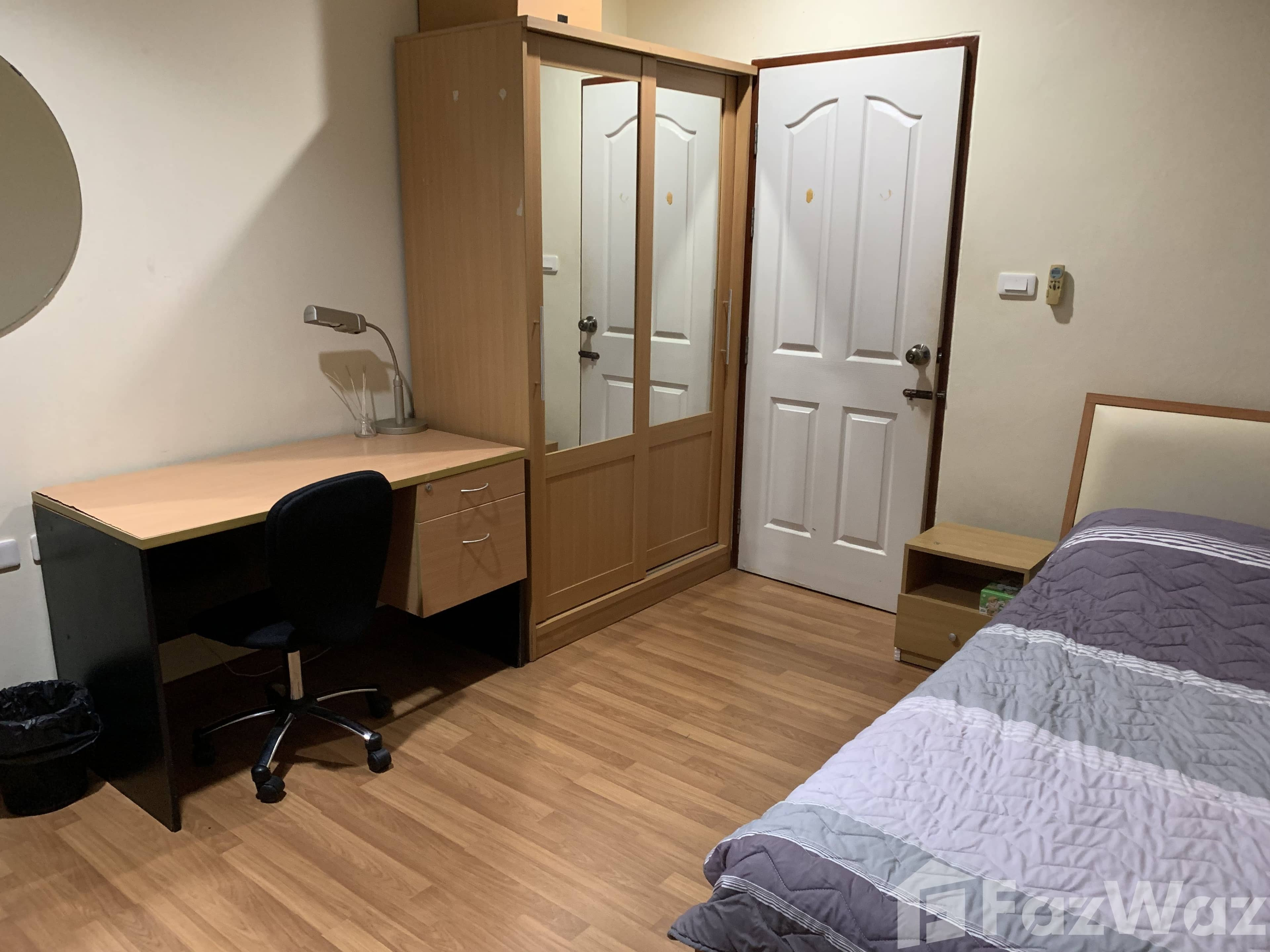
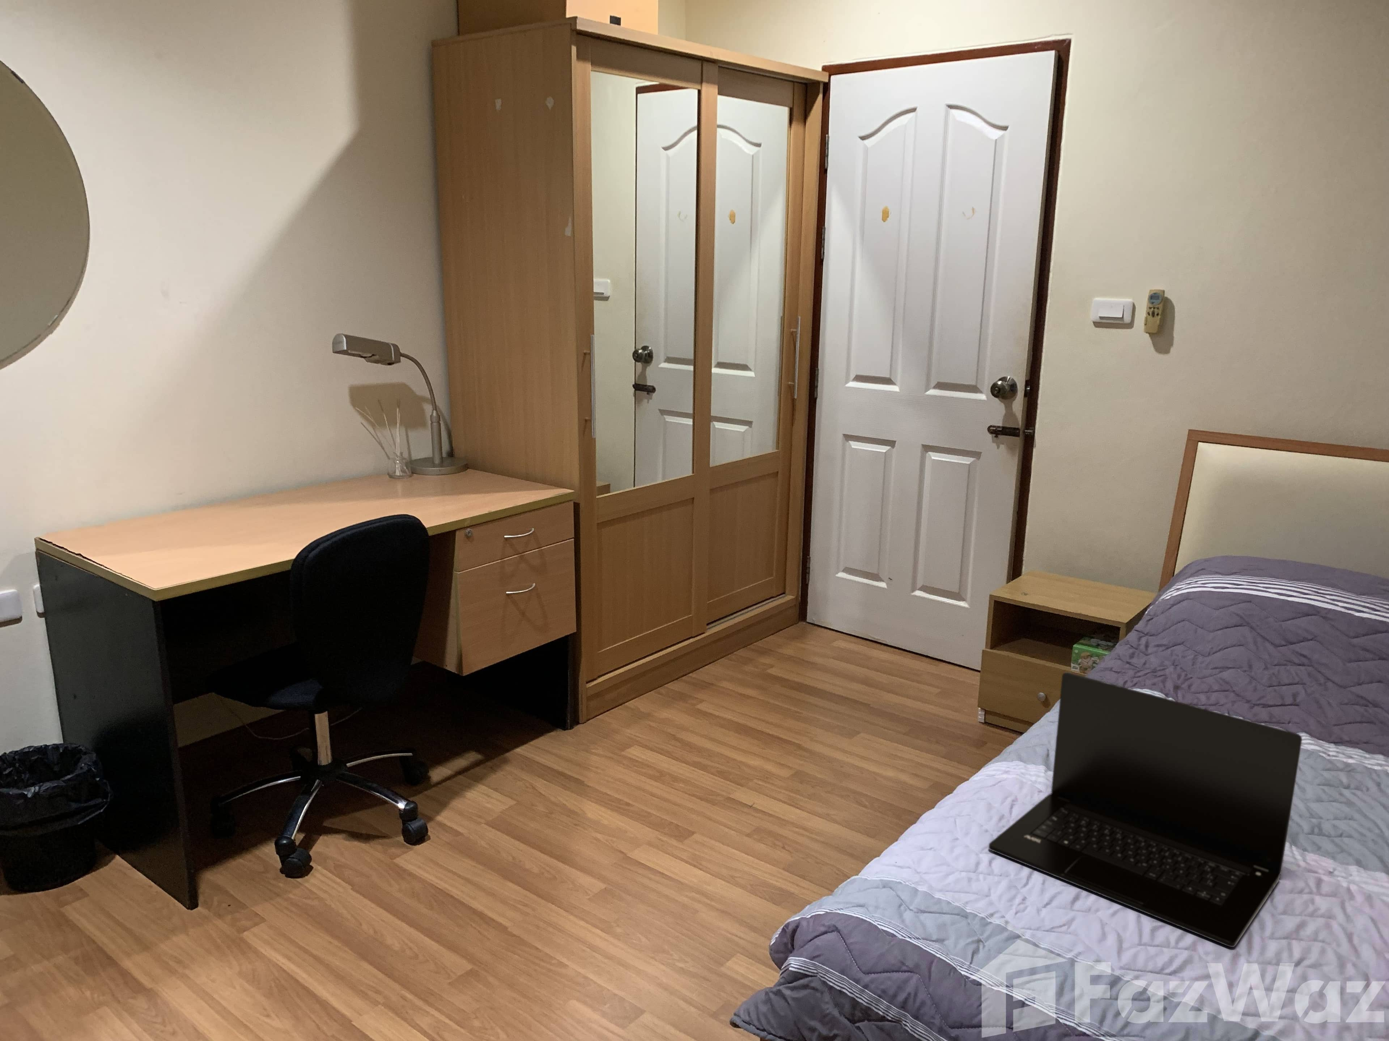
+ laptop (1139, 794)
